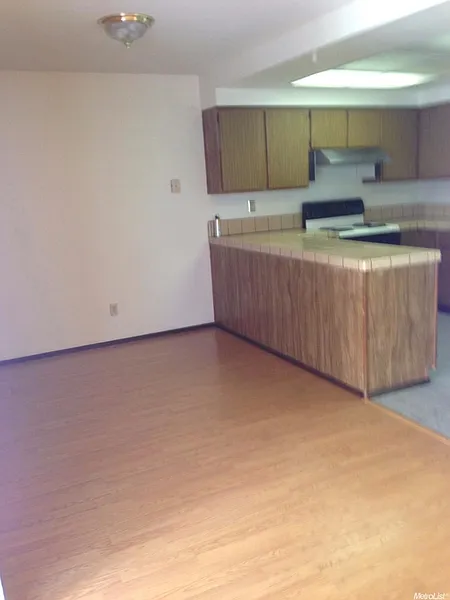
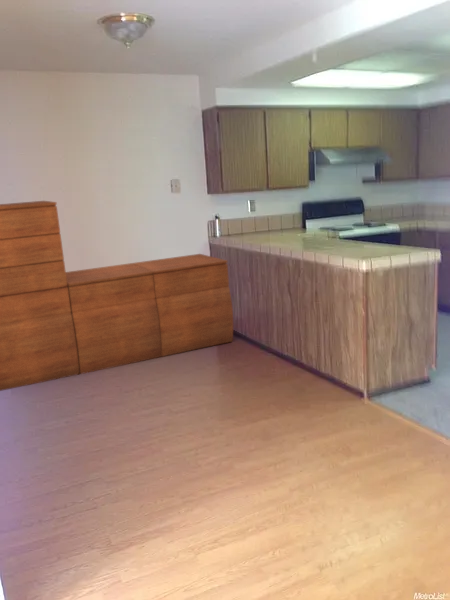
+ storage cabinet (103, 279)
